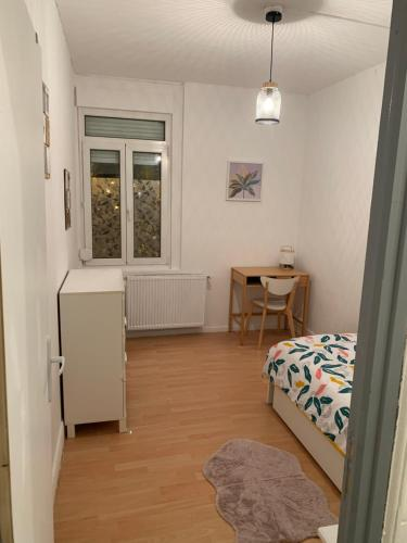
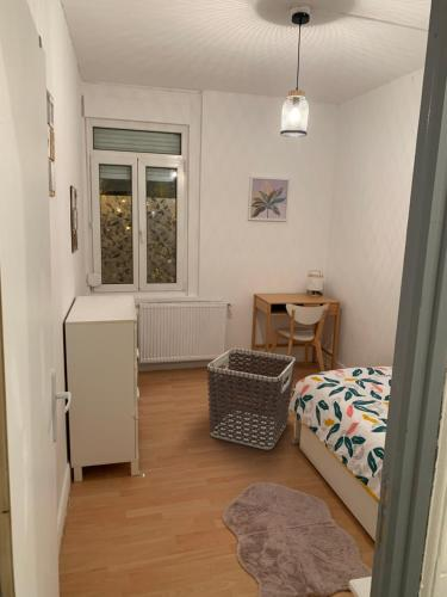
+ clothes hamper (250, 395)
